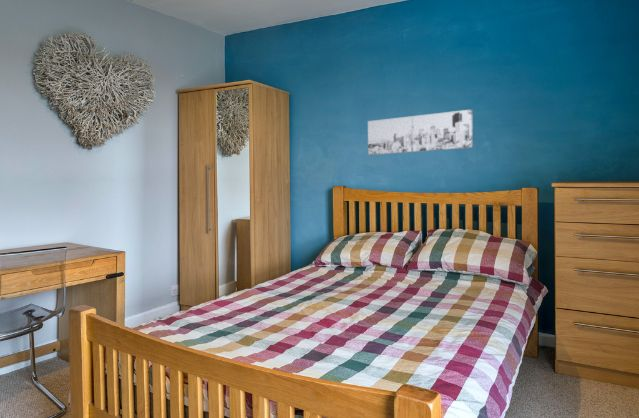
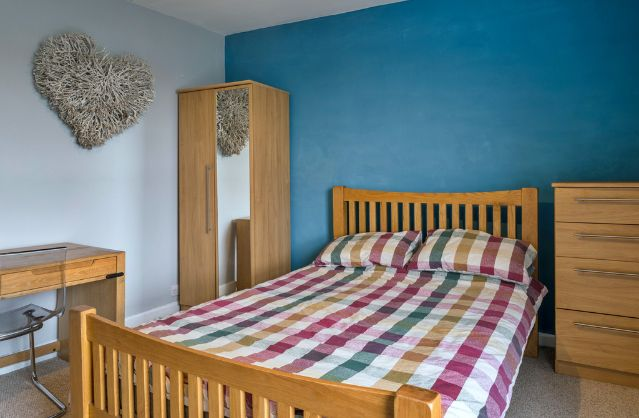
- wall art (417, 133)
